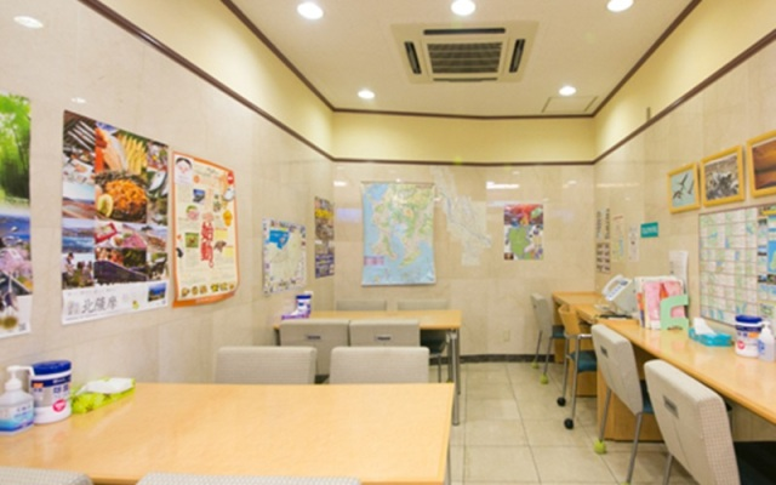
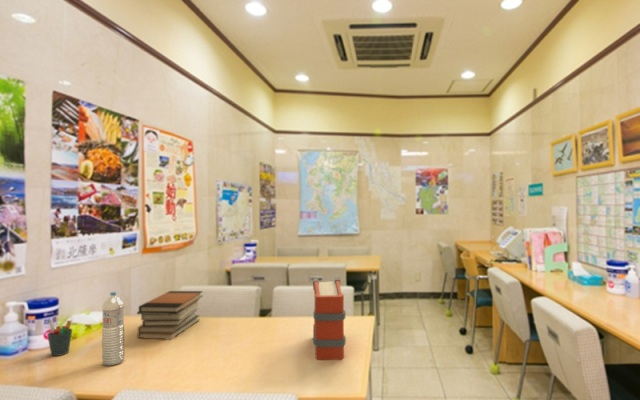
+ book (328, 315)
+ pen holder (60, 336)
+ water bottle (113, 327)
+ book stack (172, 313)
